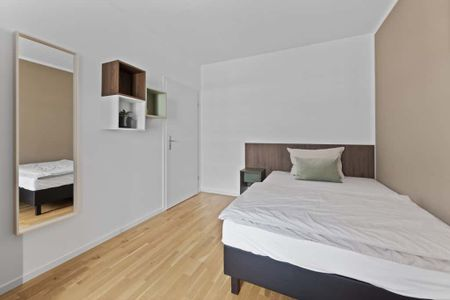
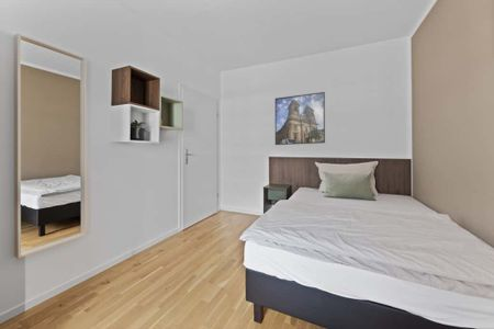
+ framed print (299, 120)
